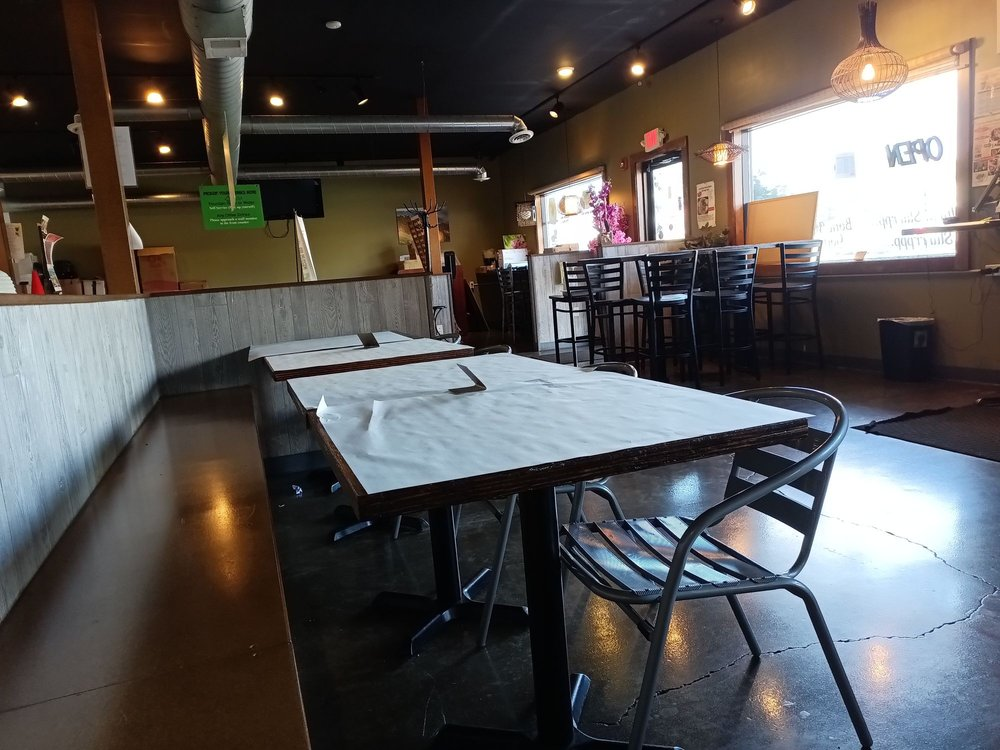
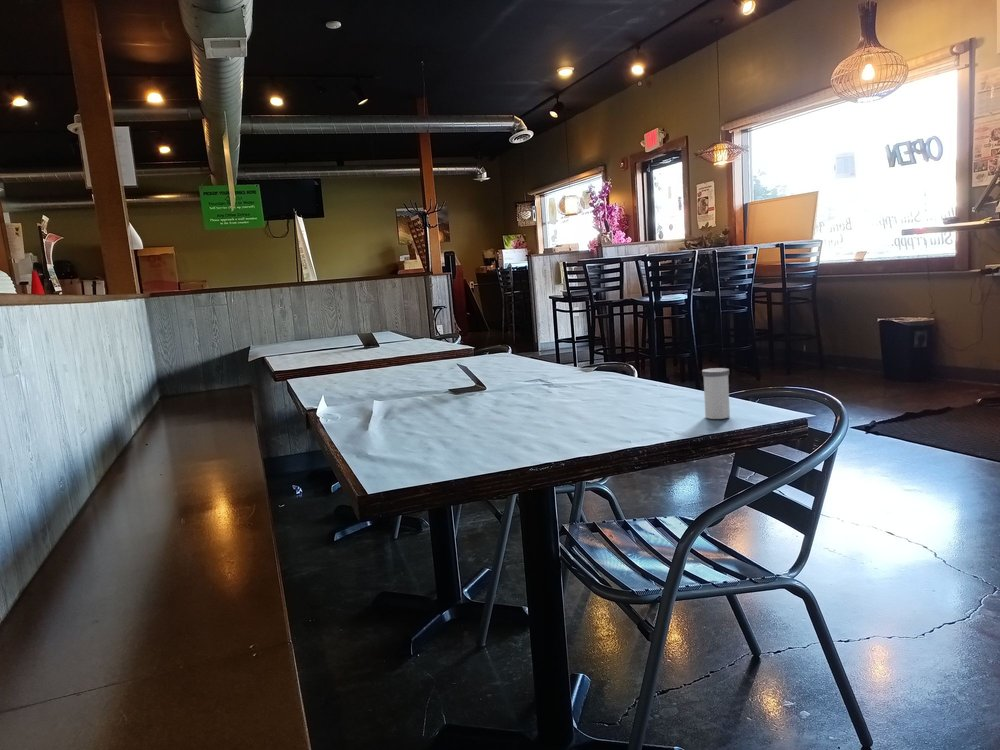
+ salt shaker (716, 393)
